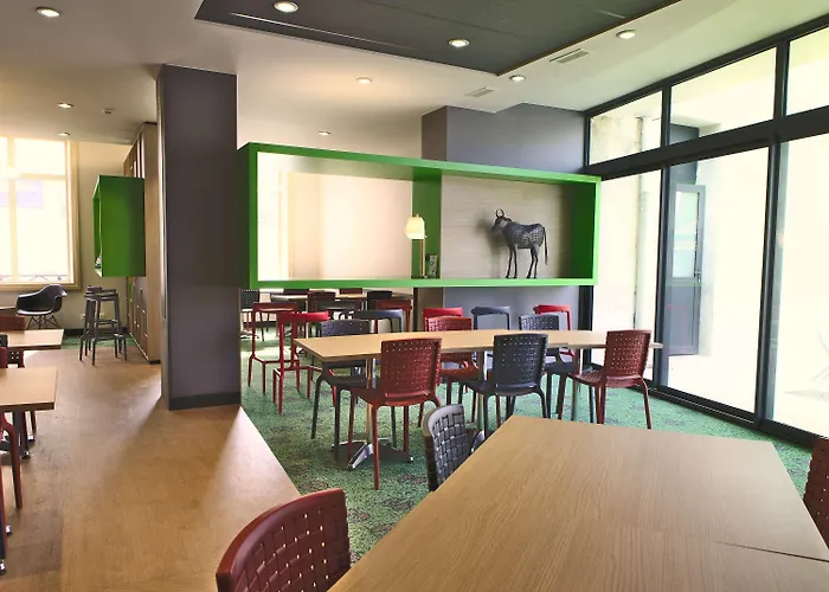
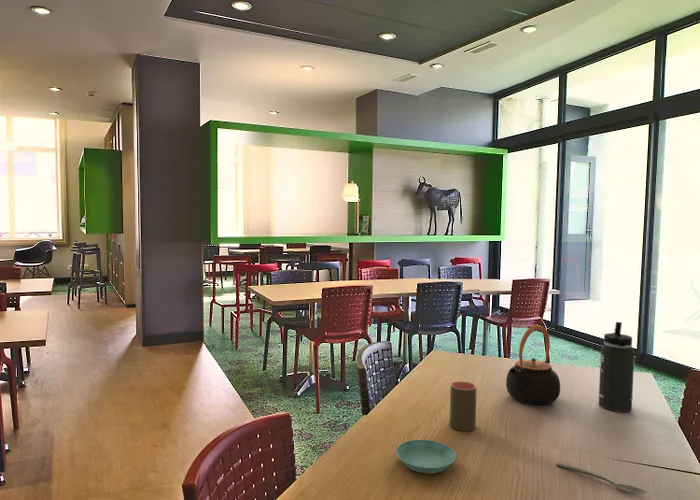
+ spoon (598, 477)
+ thermos bottle (617, 365)
+ cup (463, 405)
+ saucer (425, 457)
+ teapot (530, 362)
